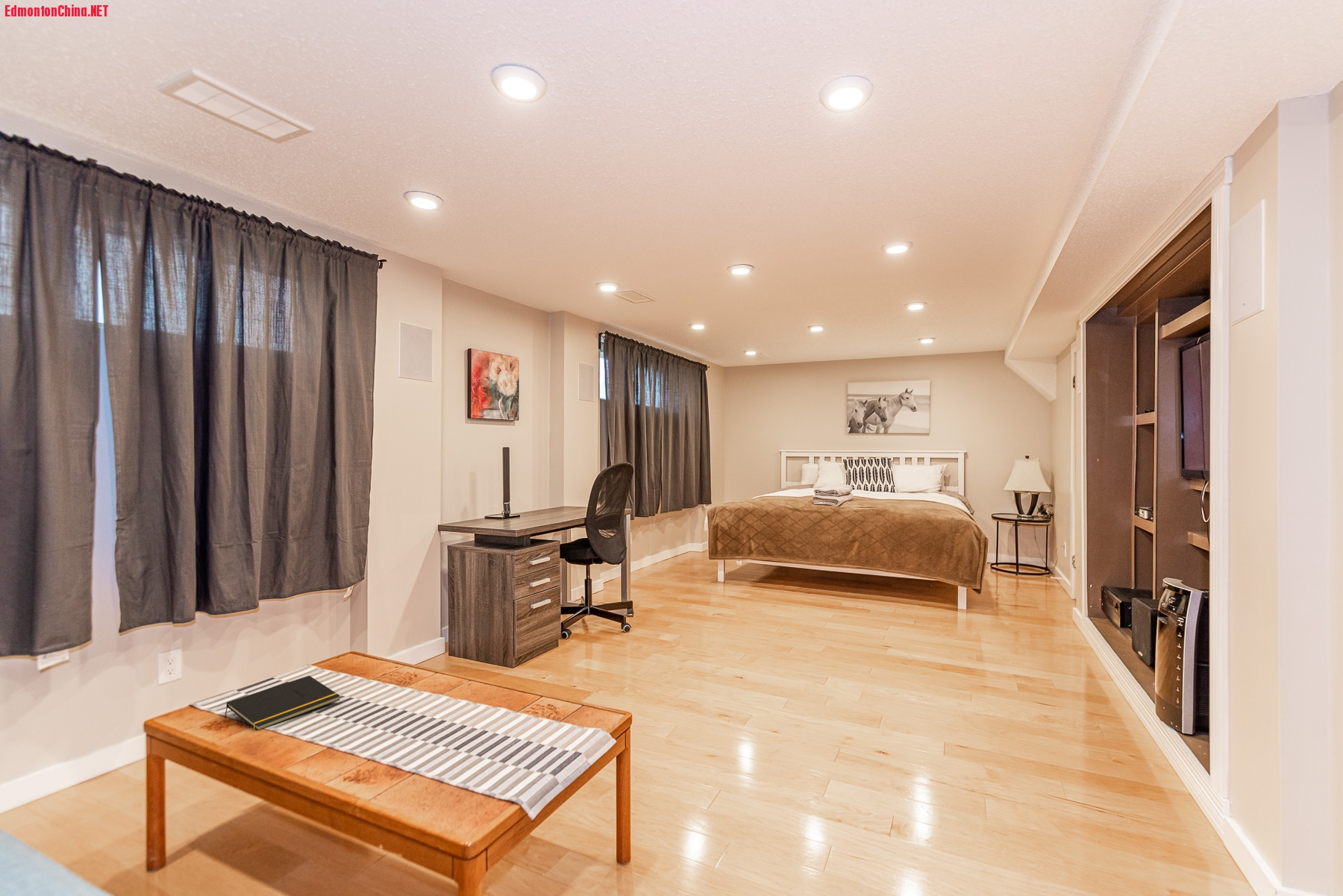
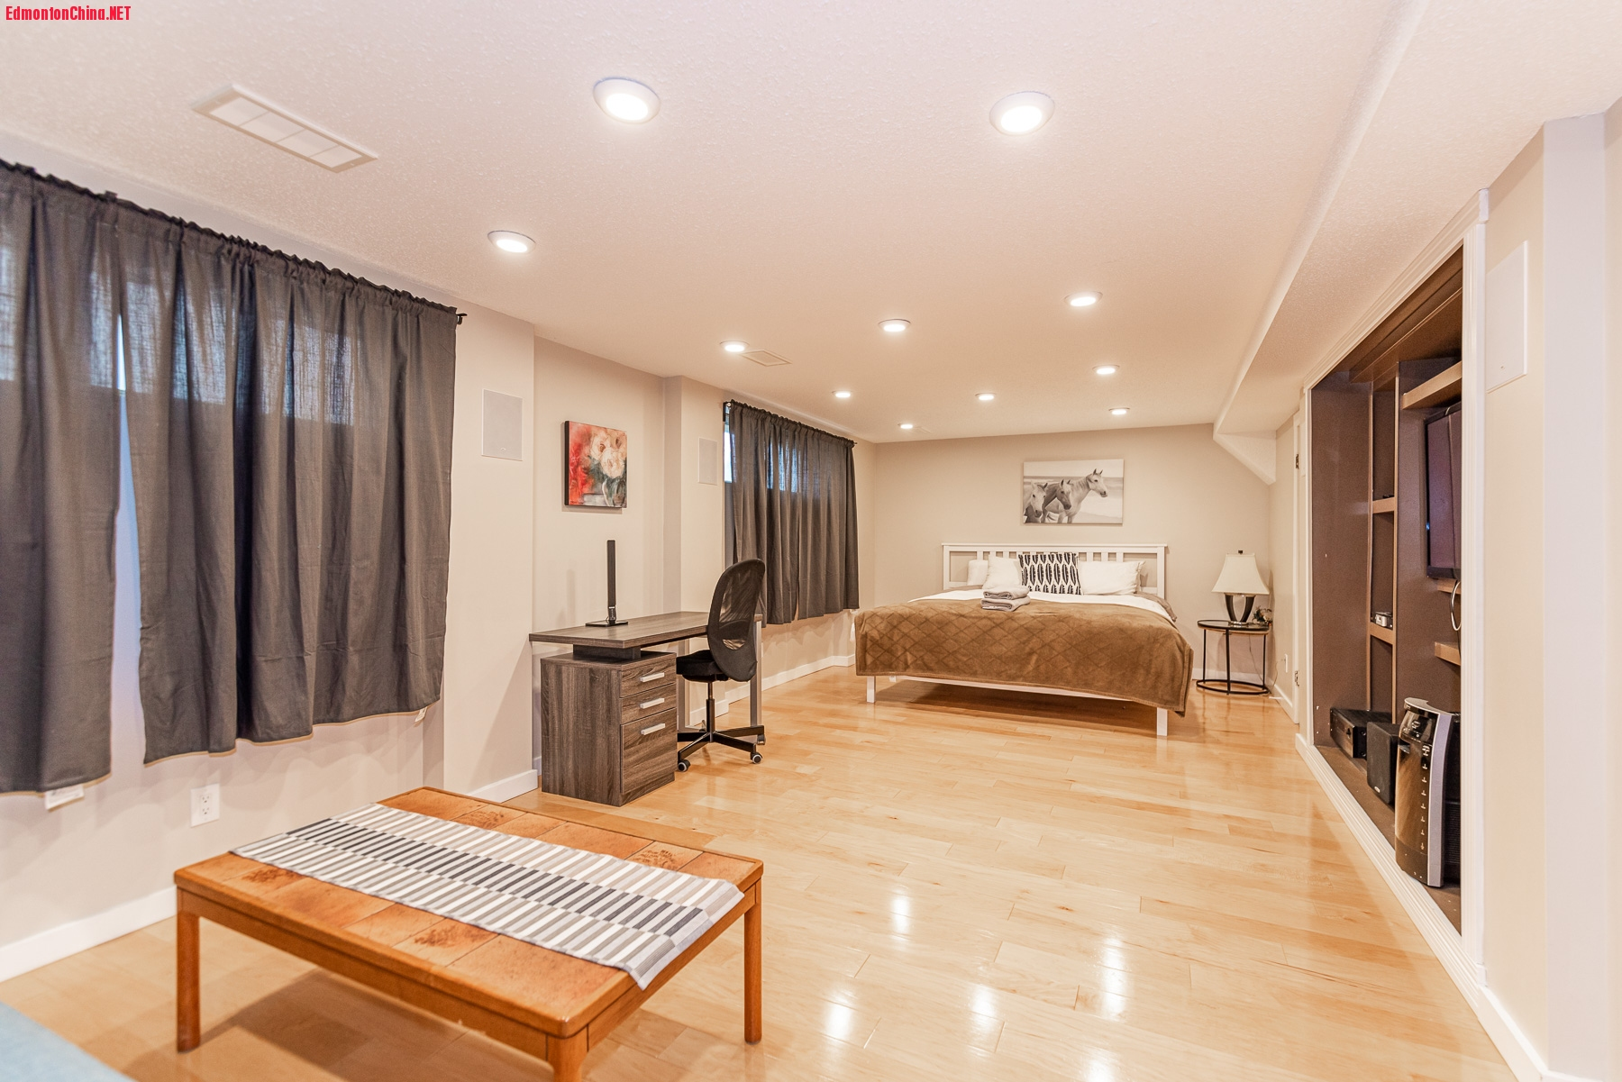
- notepad (285, 701)
